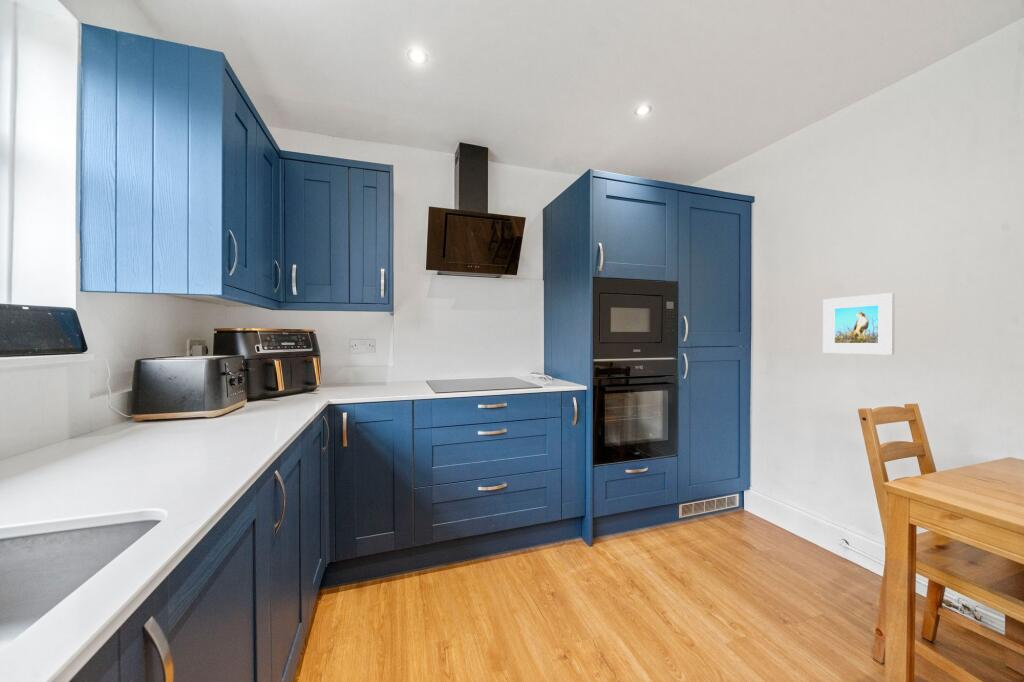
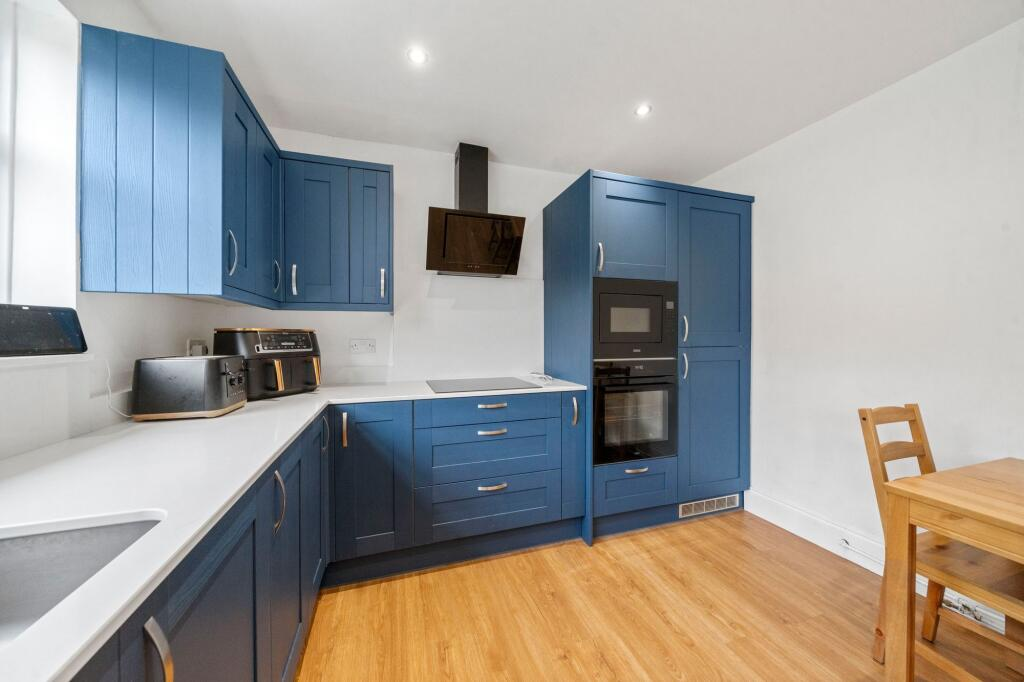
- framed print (856, 325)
